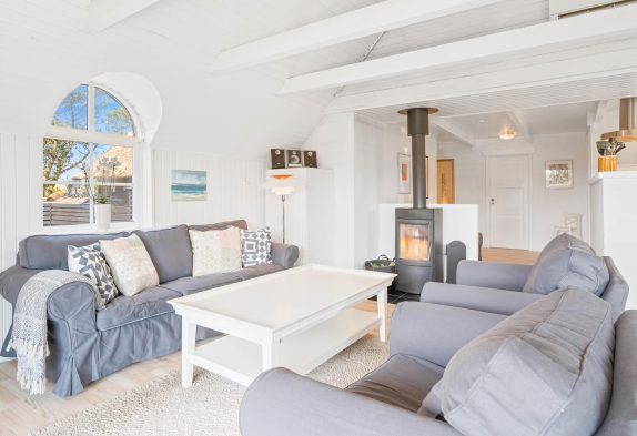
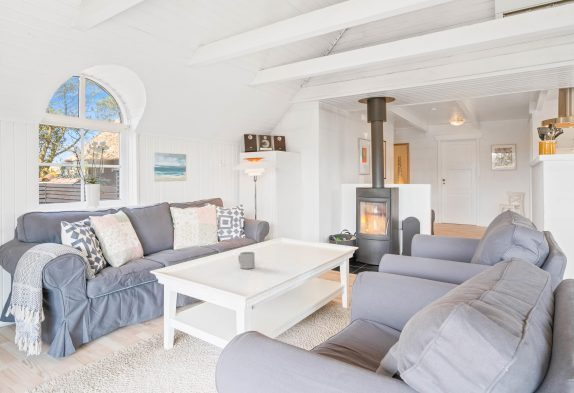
+ mug (245, 259)
